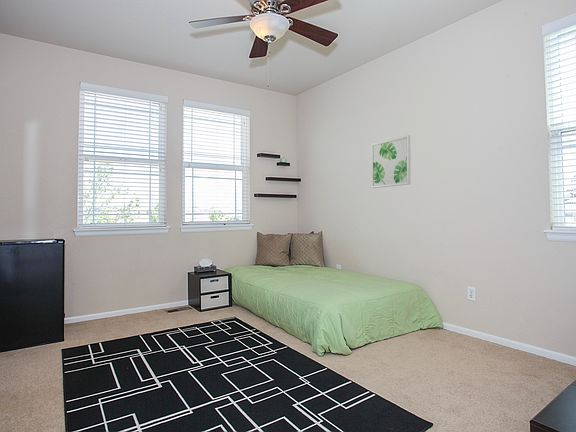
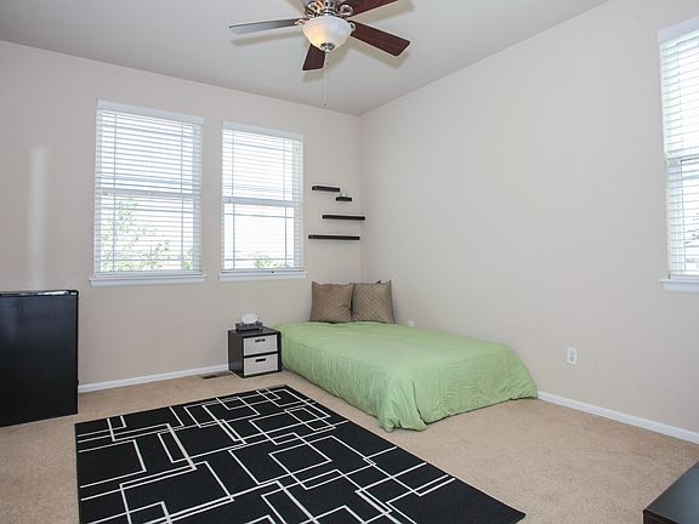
- wall art (389, 163)
